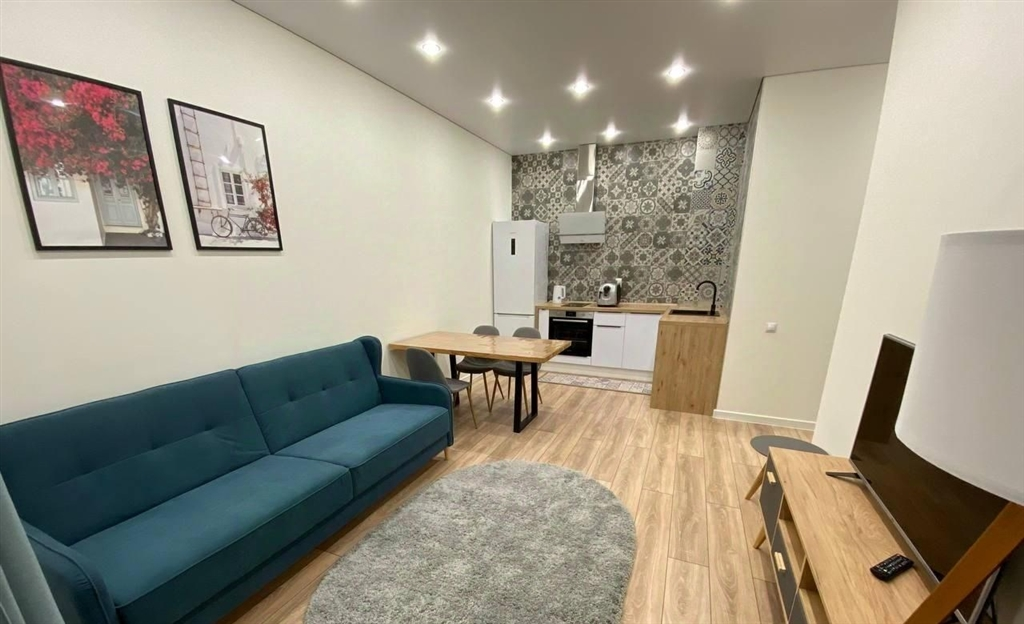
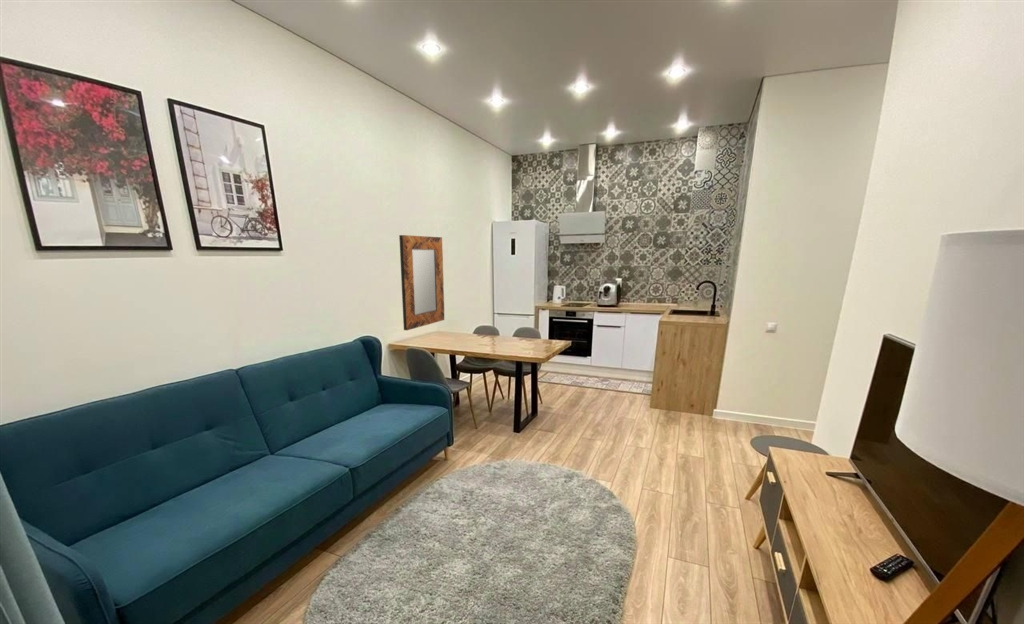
+ home mirror (424, 281)
